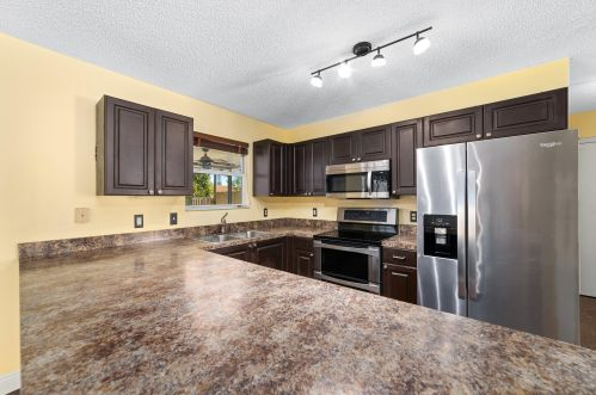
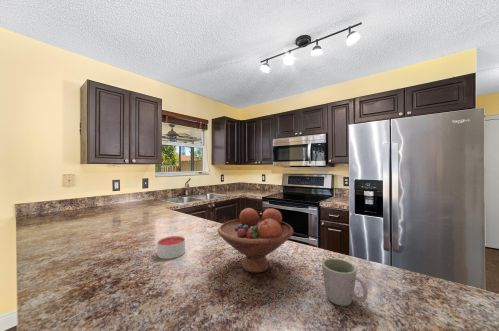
+ mug (344, 284)
+ fruit bowl (255, 239)
+ candle (171, 246)
